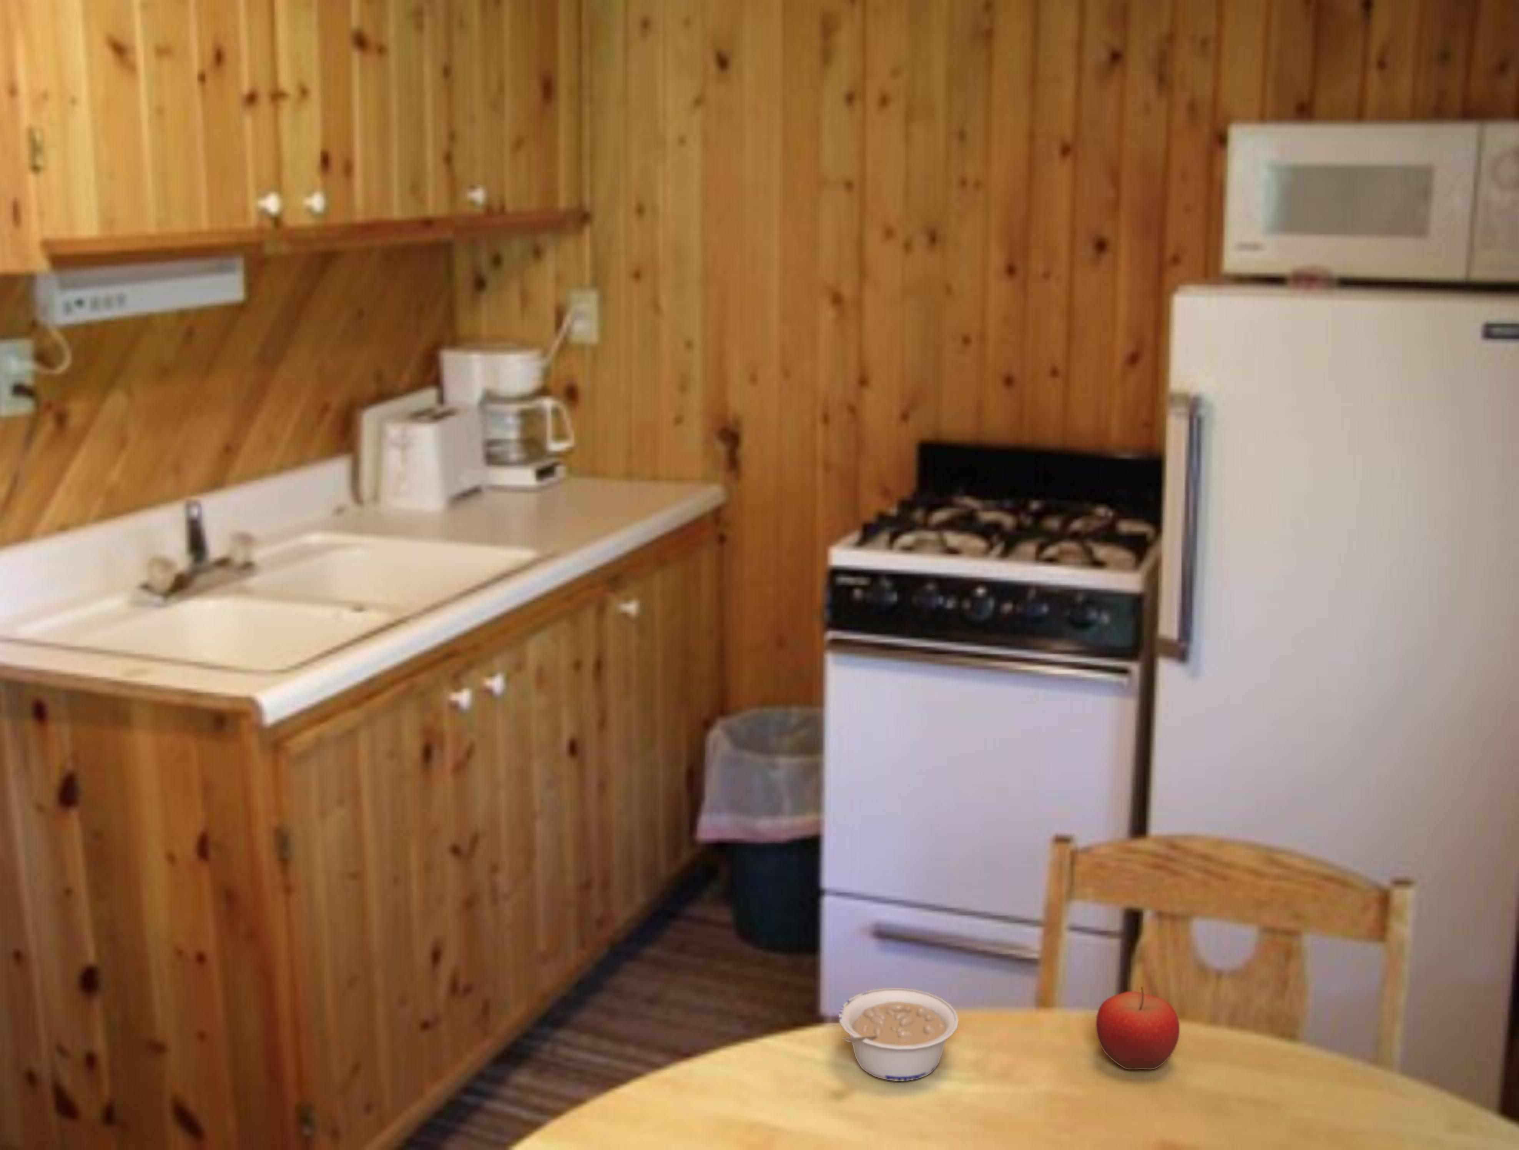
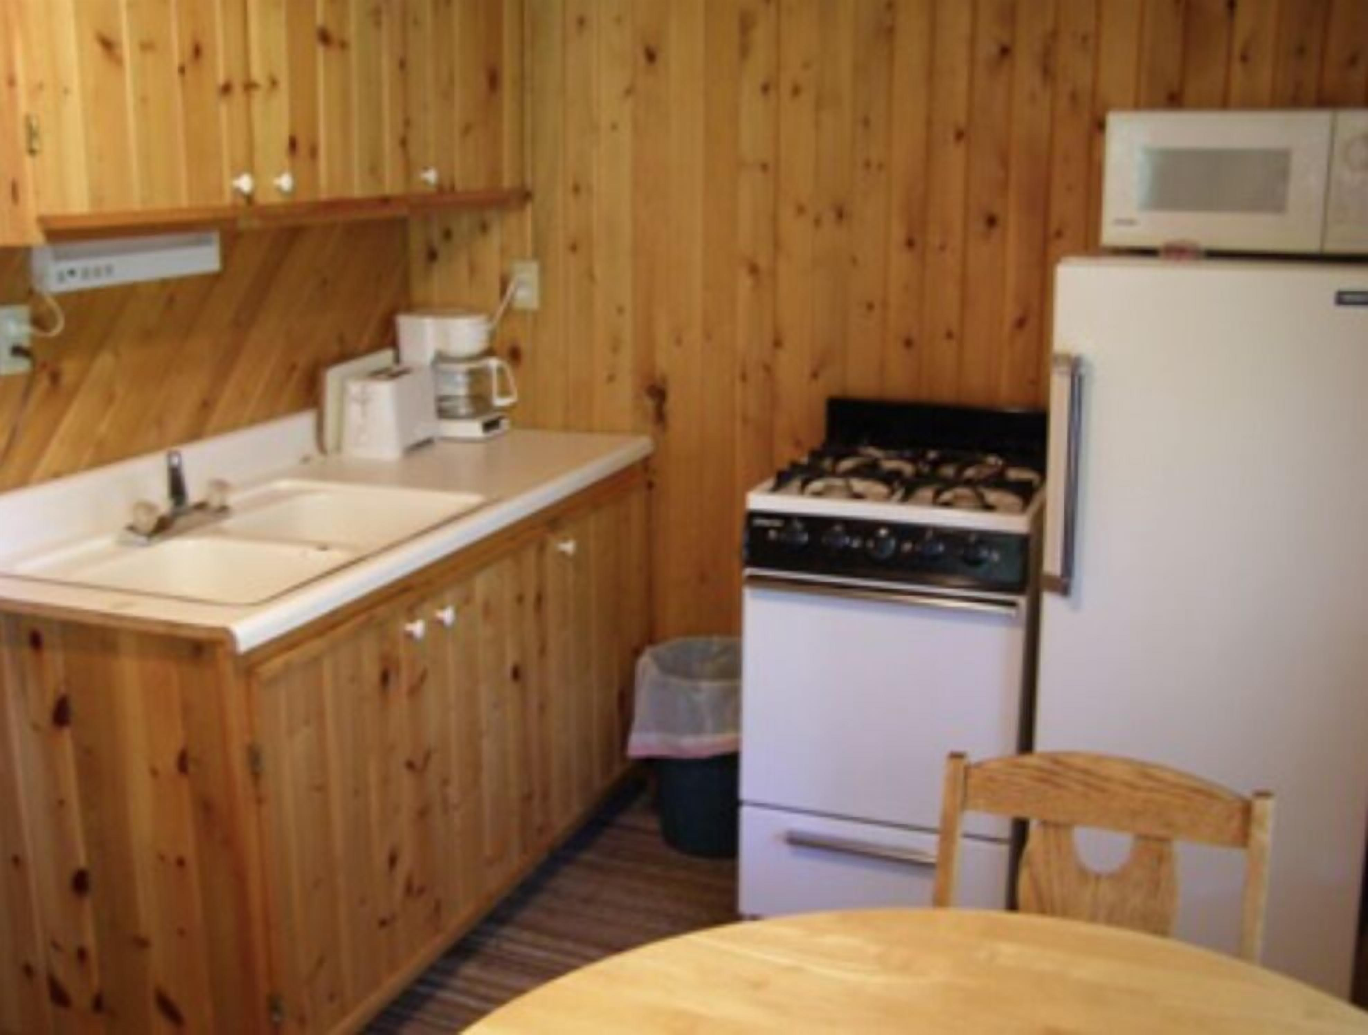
- legume (898, 1036)
- fruit (1137, 1026)
